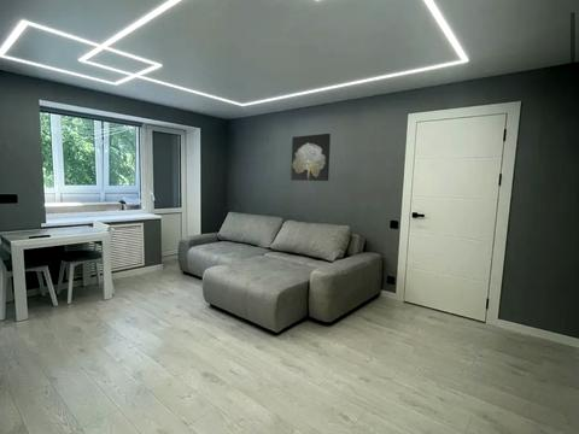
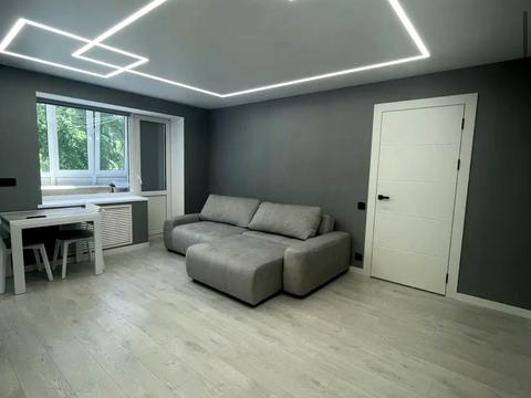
- wall art (309, 158)
